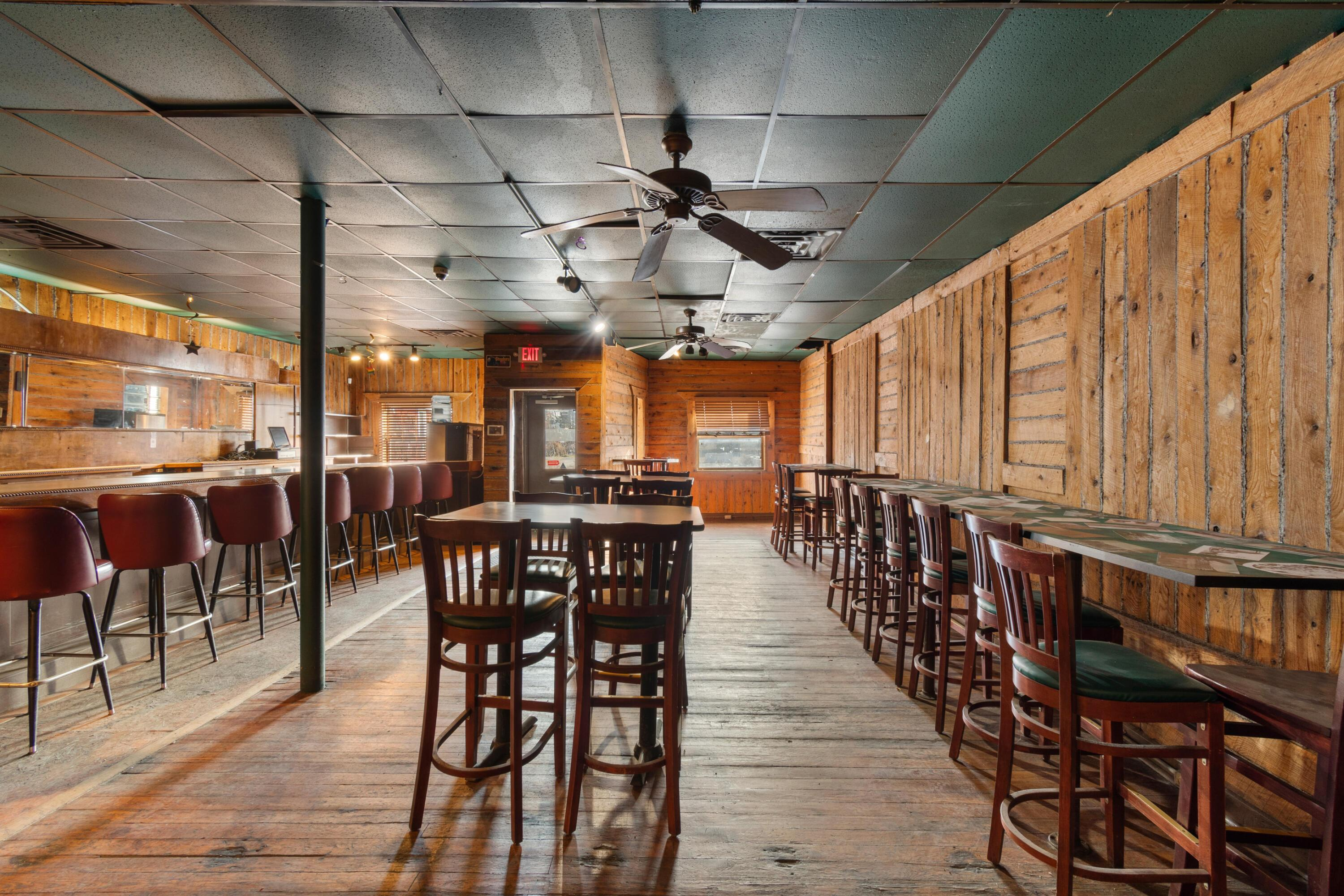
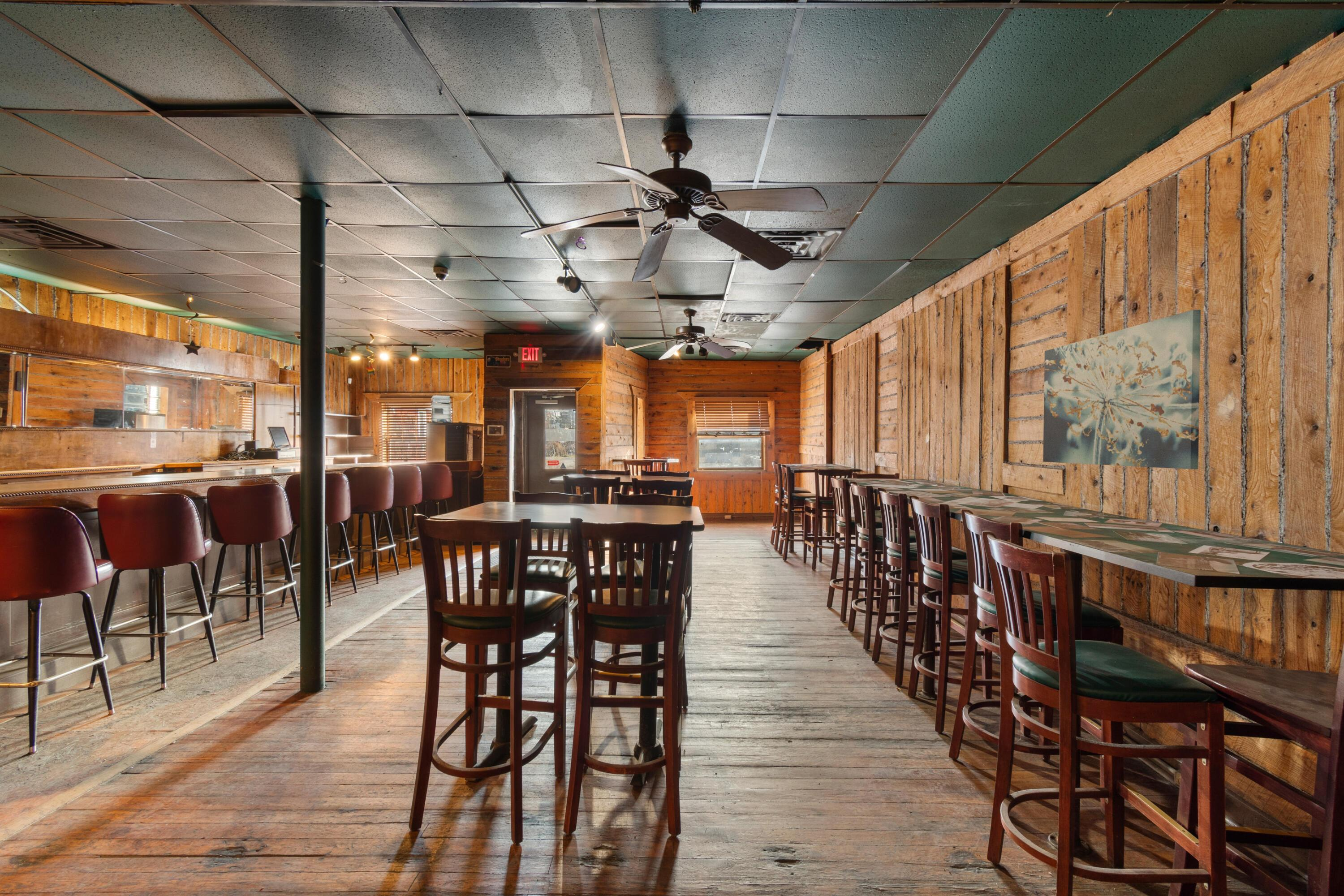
+ wall art (1107, 399)
